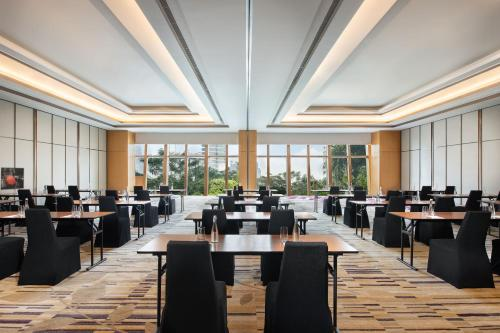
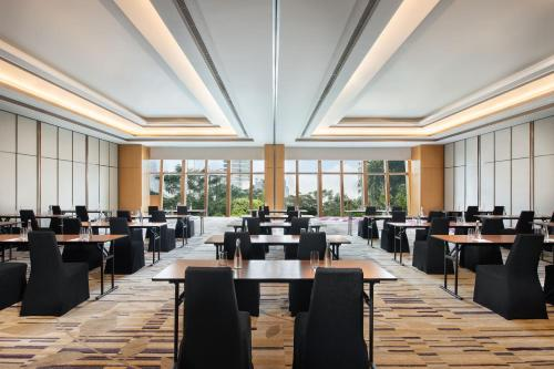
- wall art (12, 178)
